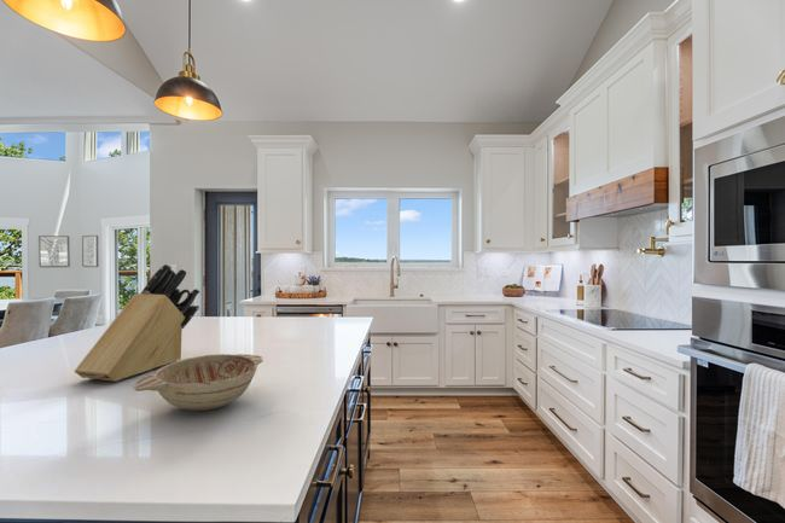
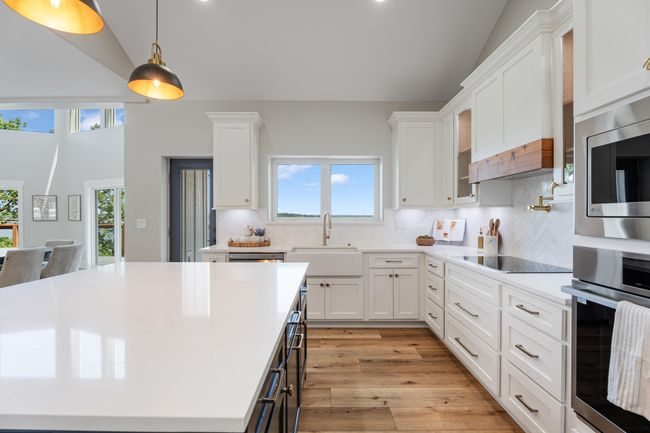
- decorative bowl (207, 384)
- knife block (146, 315)
